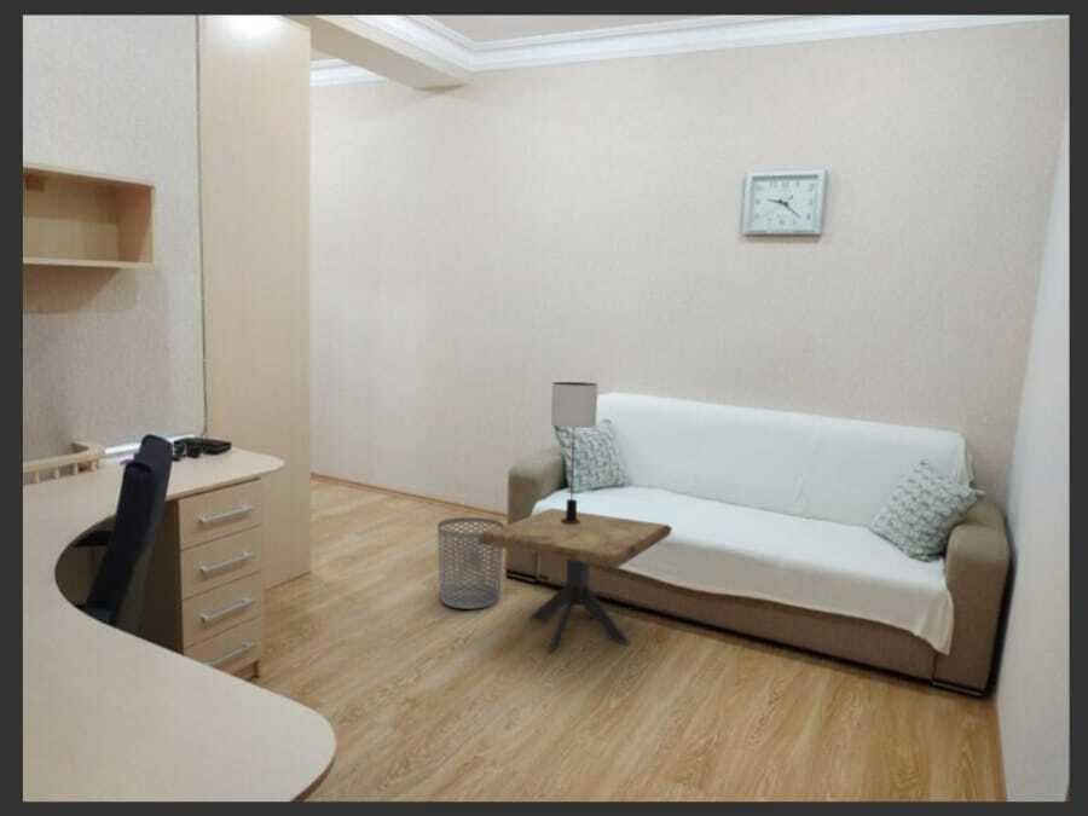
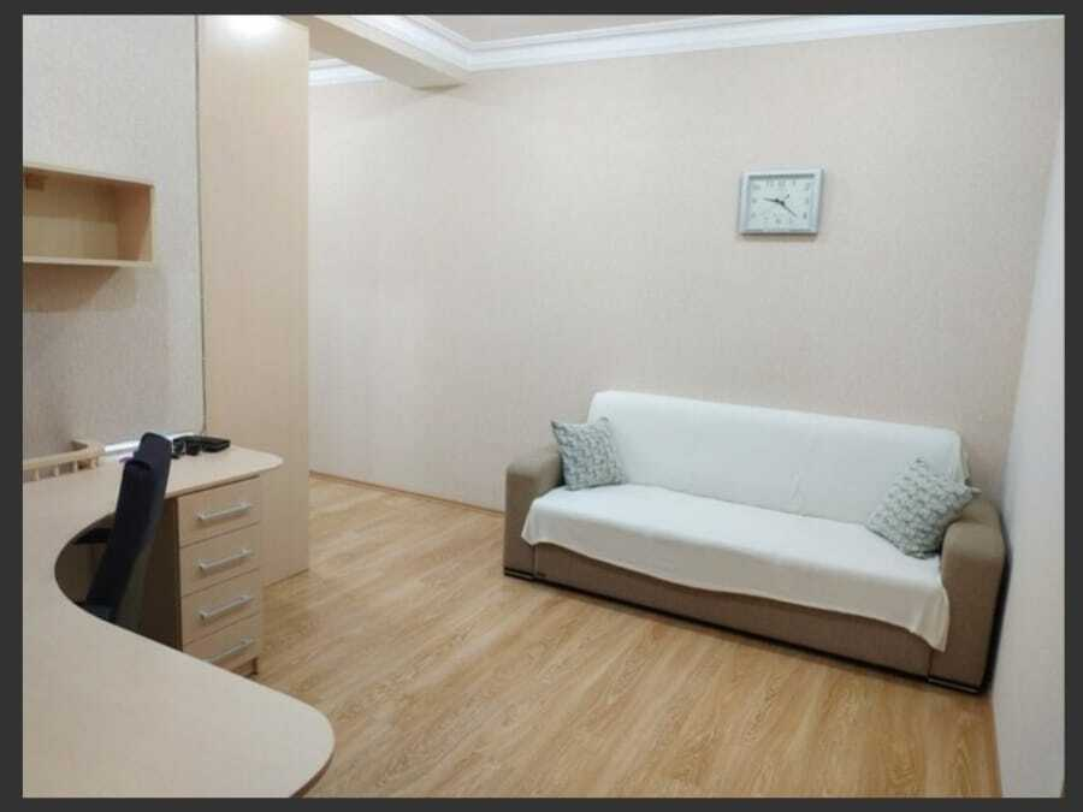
- table lamp (572, 452)
- waste bin (470, 562)
- side table (578, 580)
